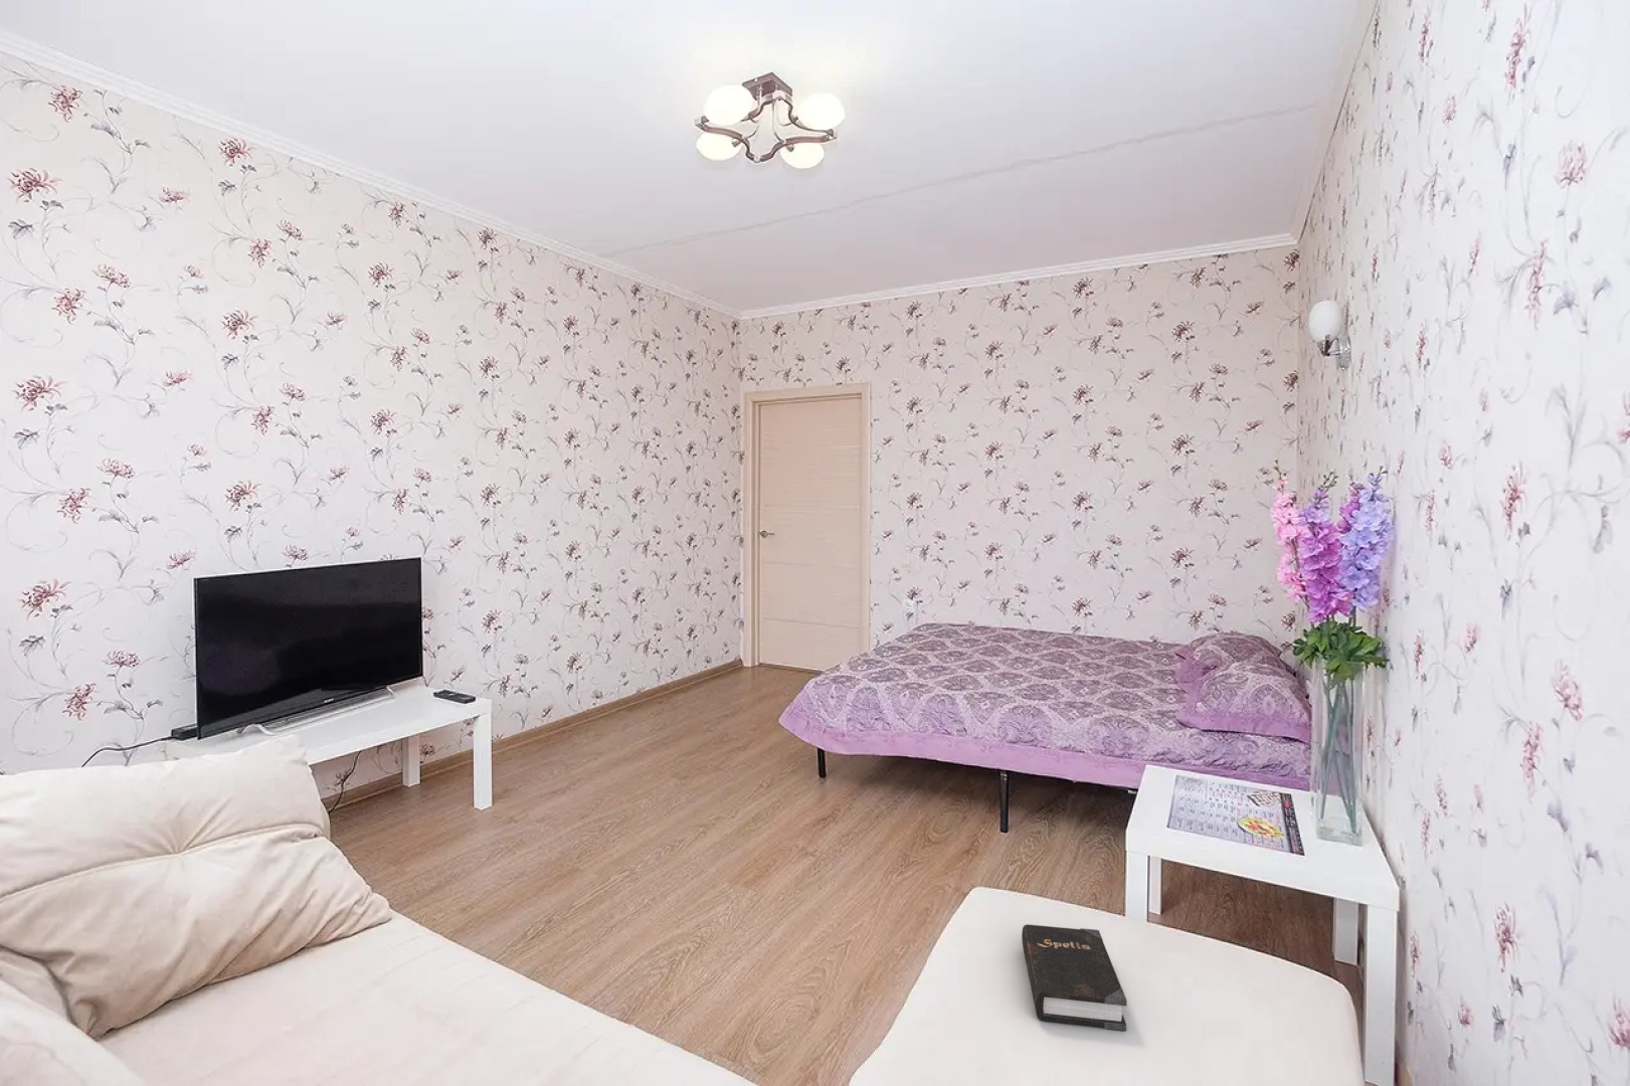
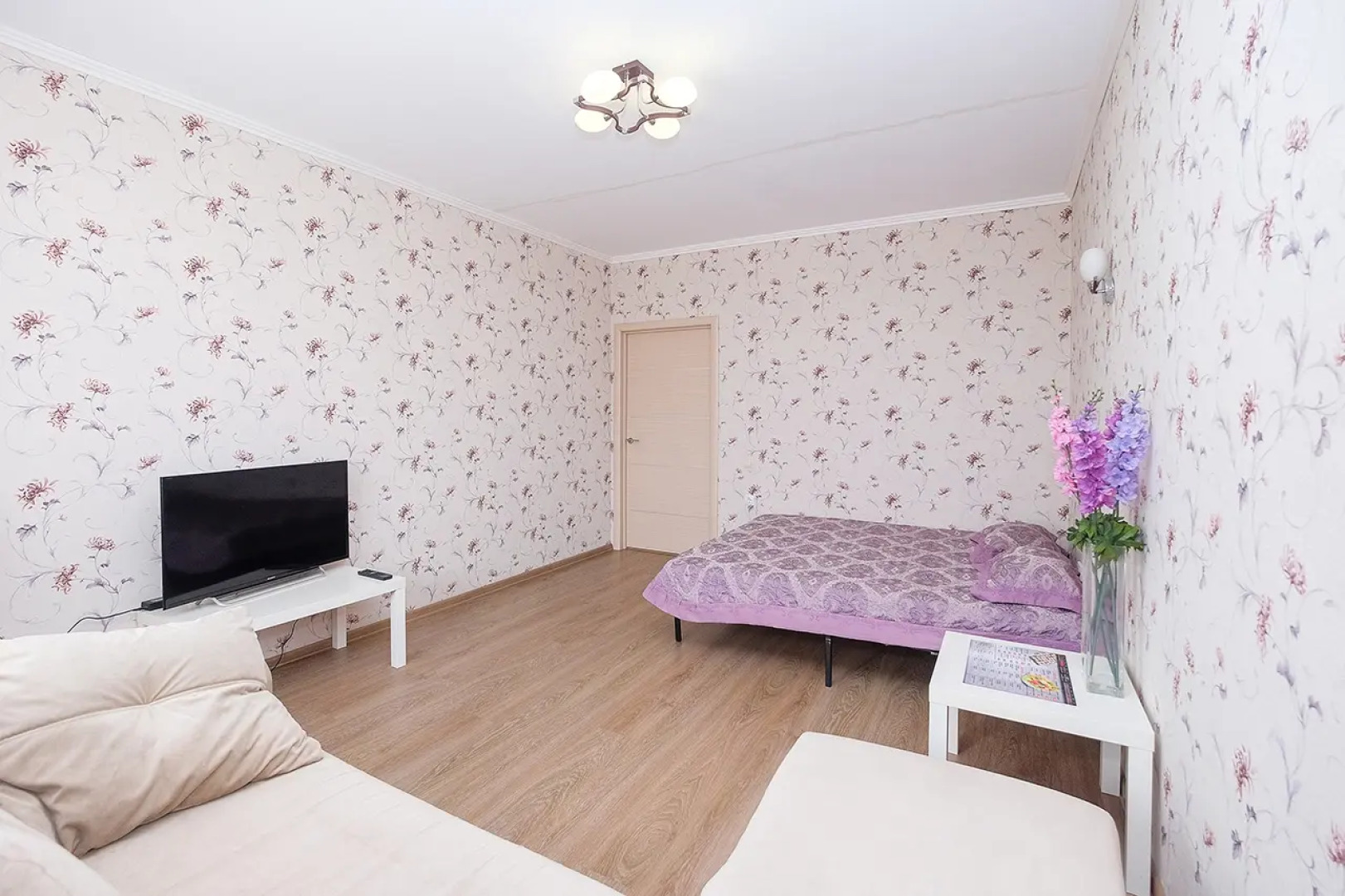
- hardback book (1069, 971)
